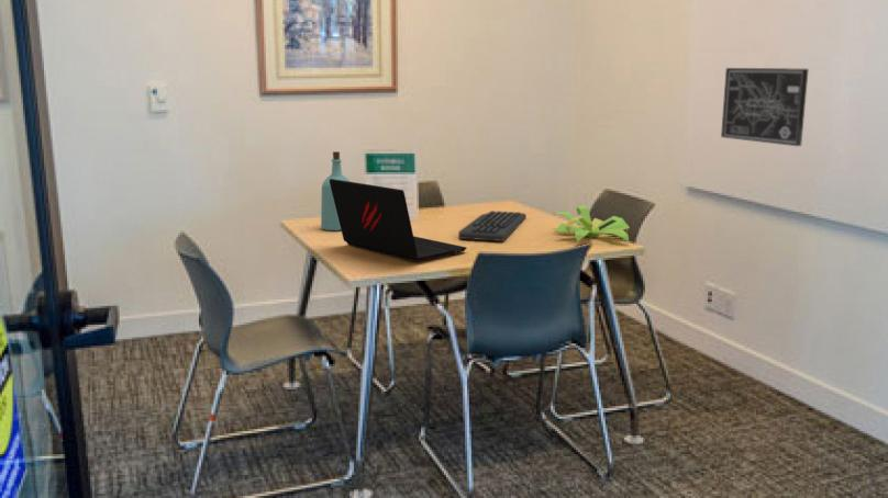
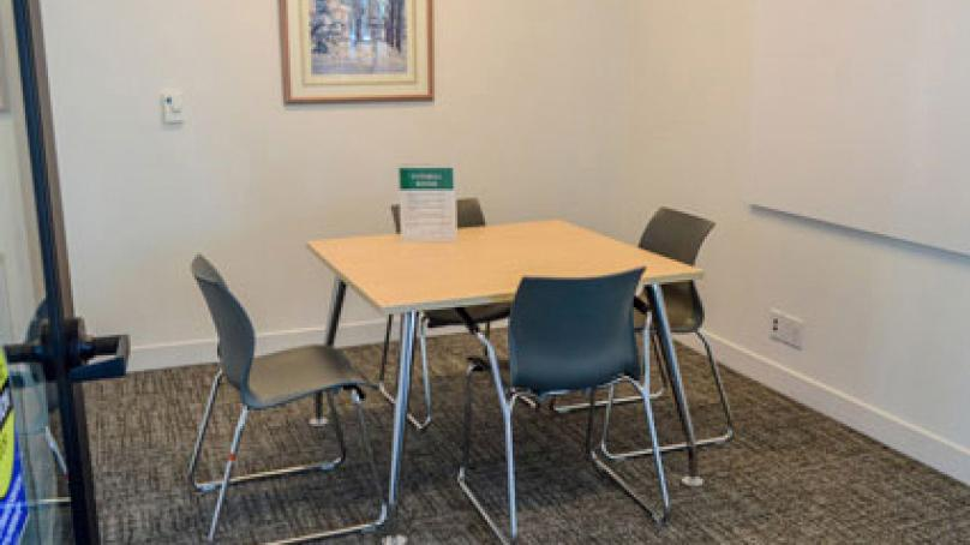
- bottle (331, 191)
- keyboard (492, 224)
- laptop (398, 215)
- wall art (762, 104)
- plant (591, 223)
